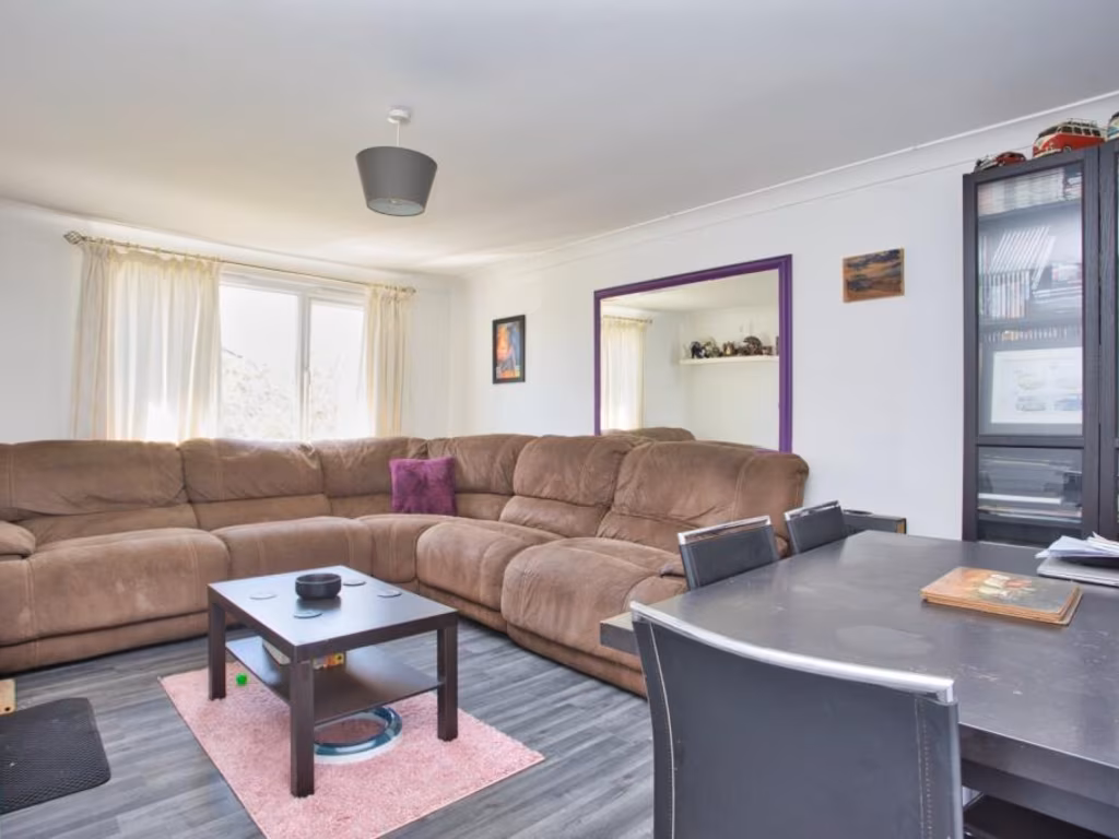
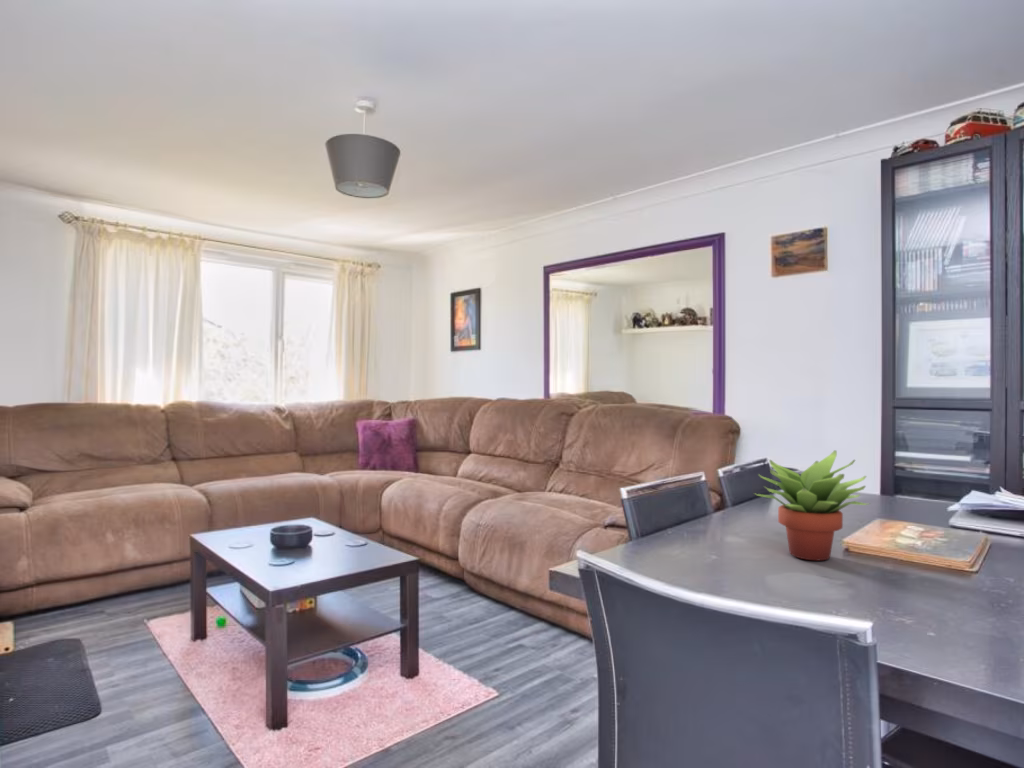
+ succulent plant (812, 504)
